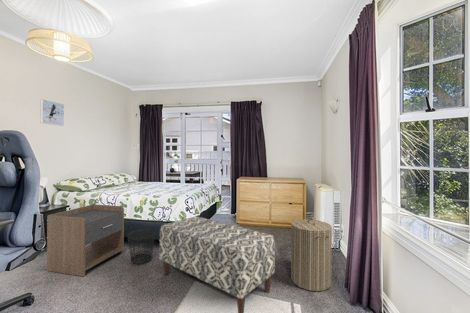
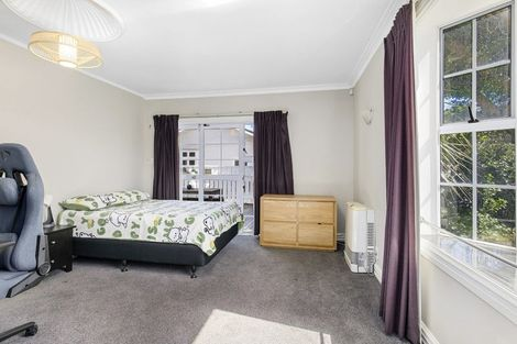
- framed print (52, 113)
- nightstand (89, 235)
- laundry hamper (310, 248)
- bench (213, 256)
- wastebasket (141, 246)
